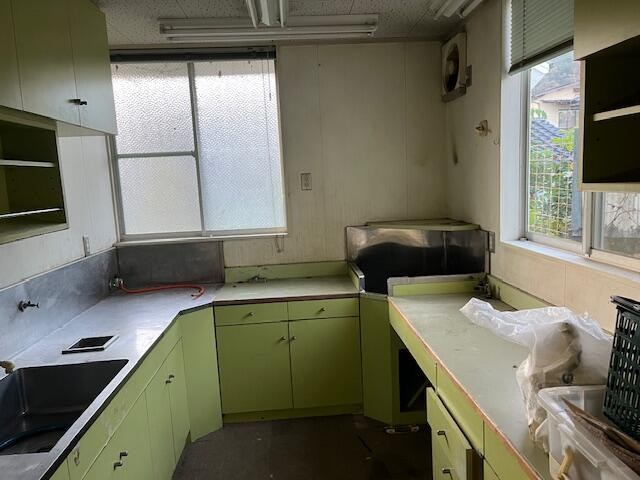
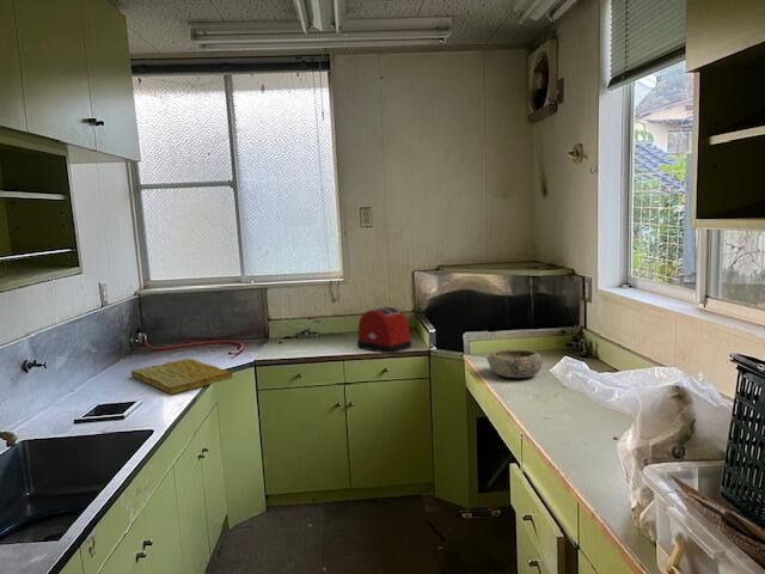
+ toaster (382, 328)
+ bowl (514, 364)
+ cutting board (180, 373)
